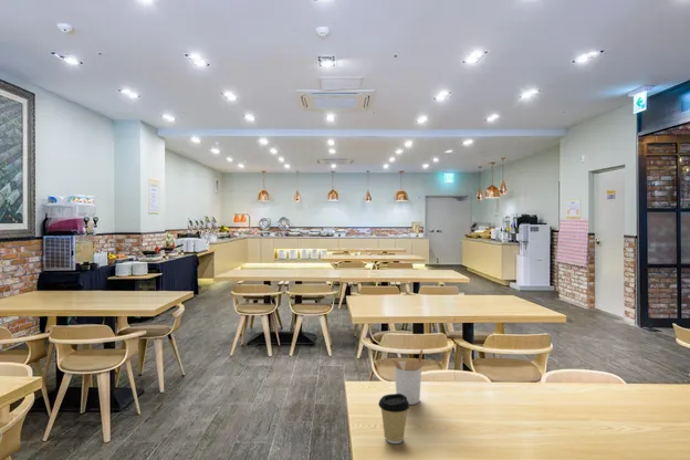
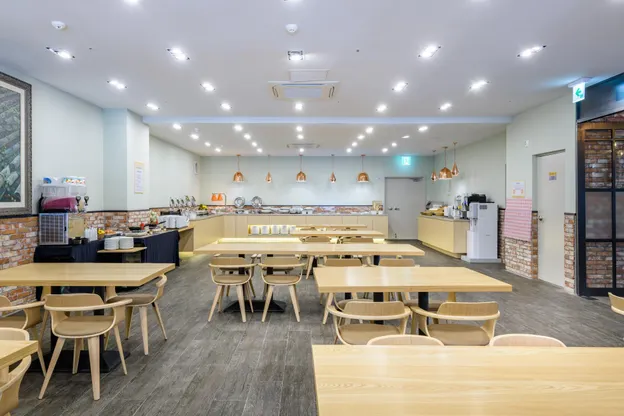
- utensil holder (410, 377)
- coffee cup (394, 418)
